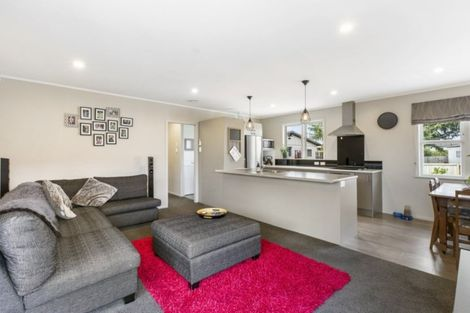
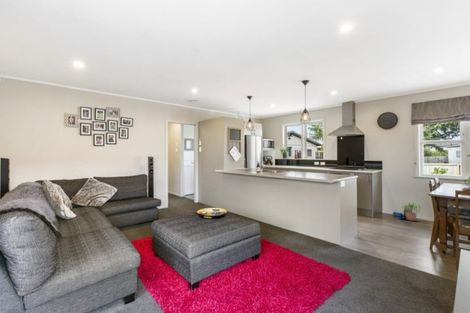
+ potted plant (412, 212)
